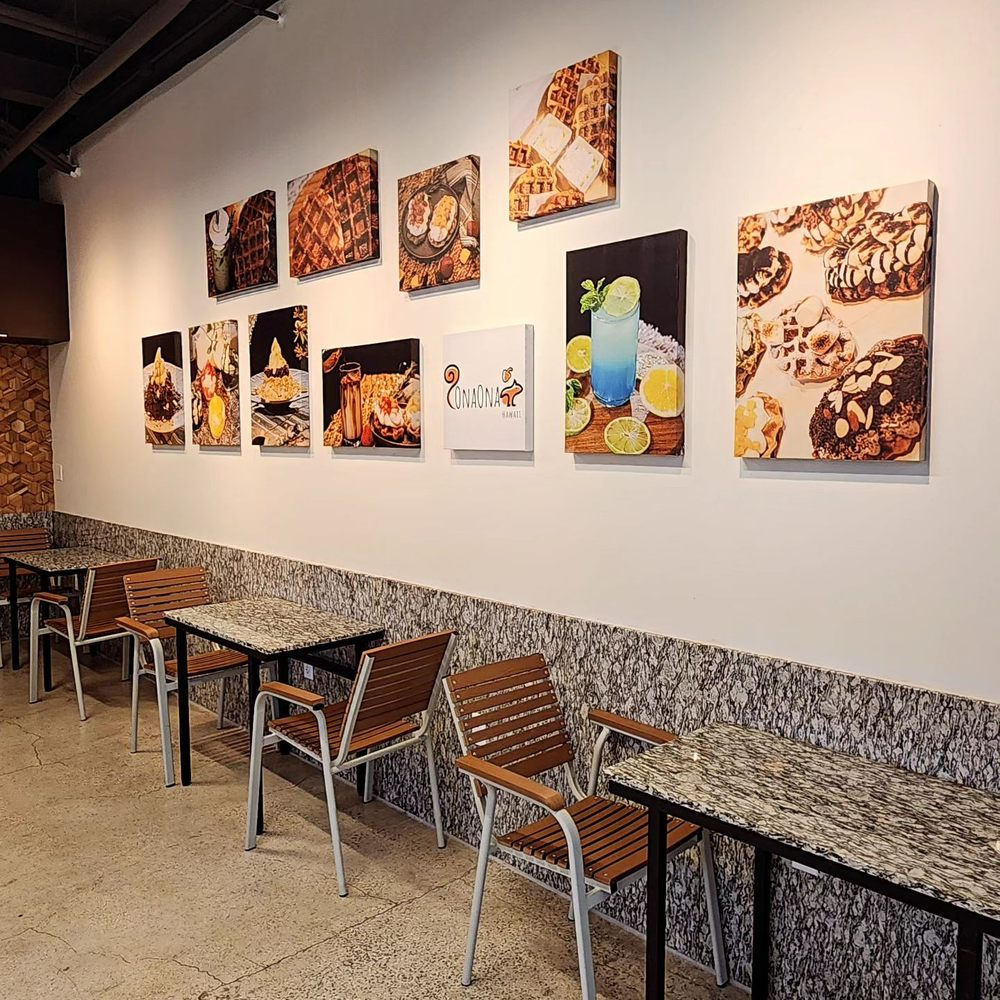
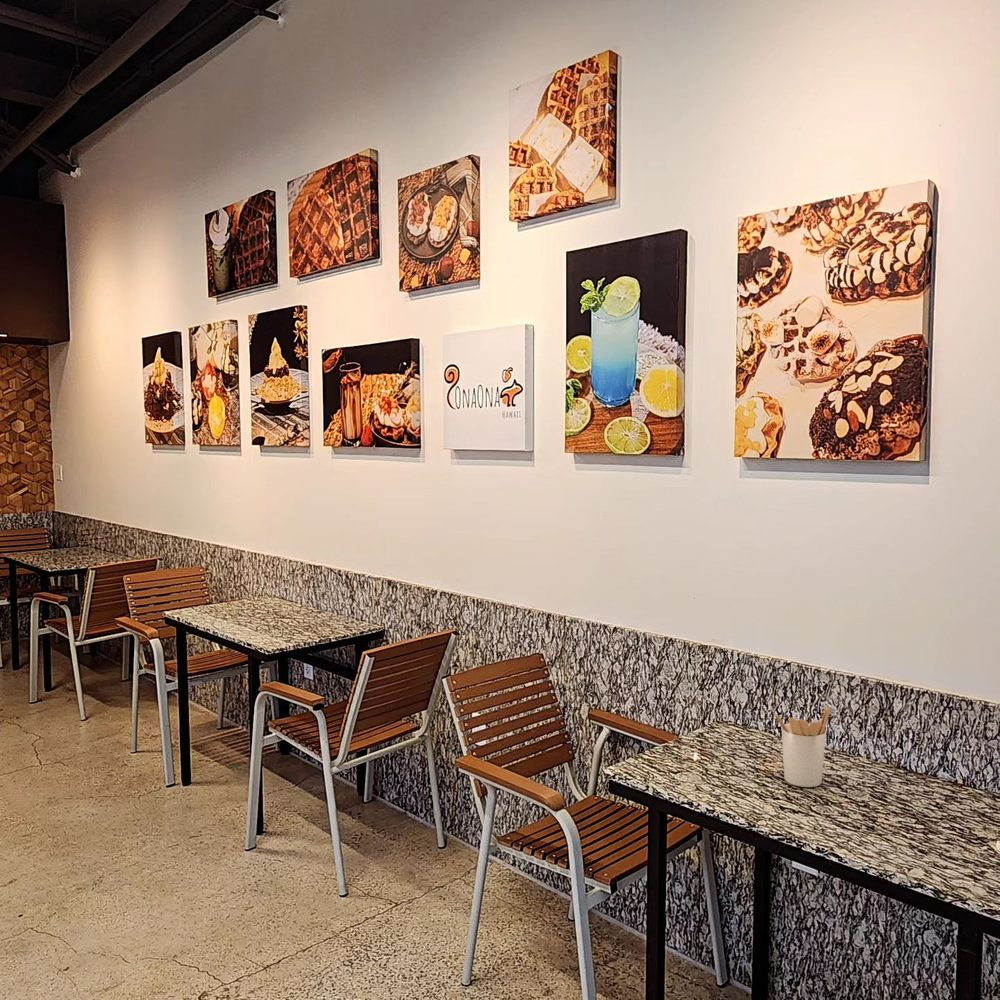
+ utensil holder (804, 746)
